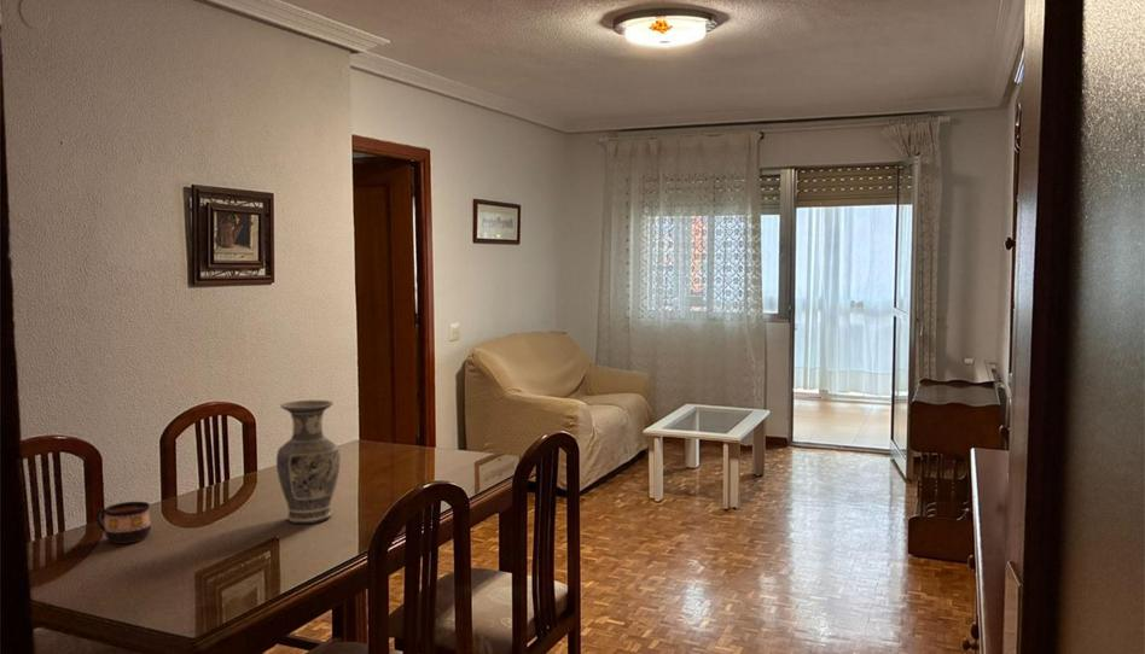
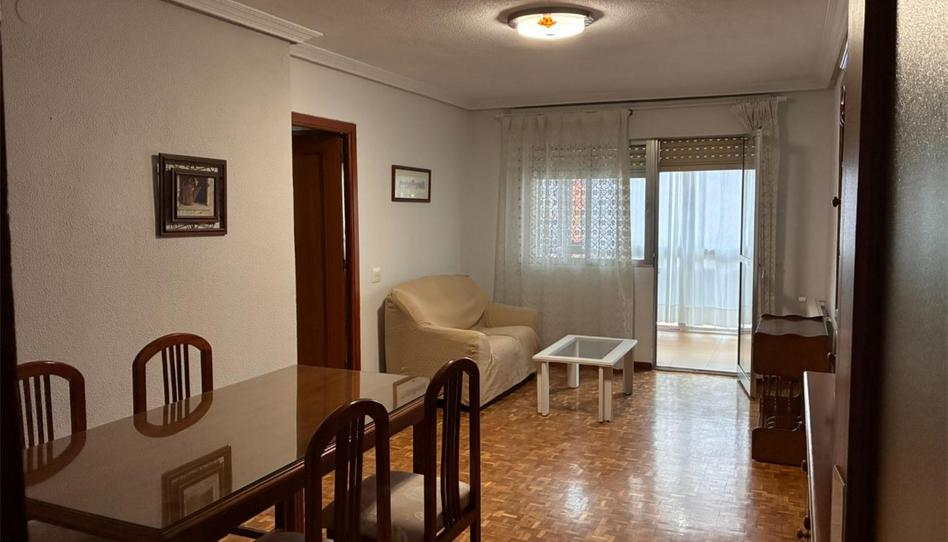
- vase (308, 461)
- cup (126, 521)
